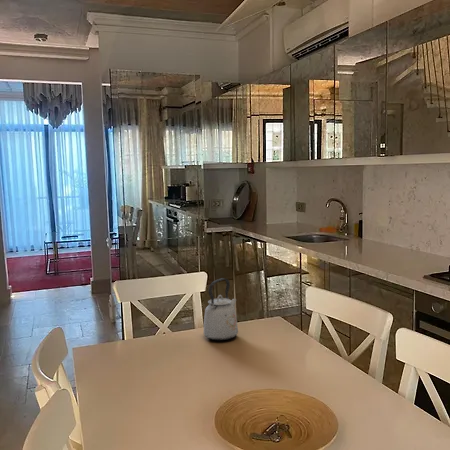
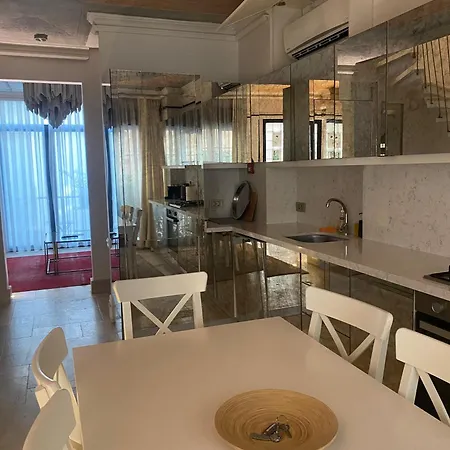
- kettle (223, 306)
